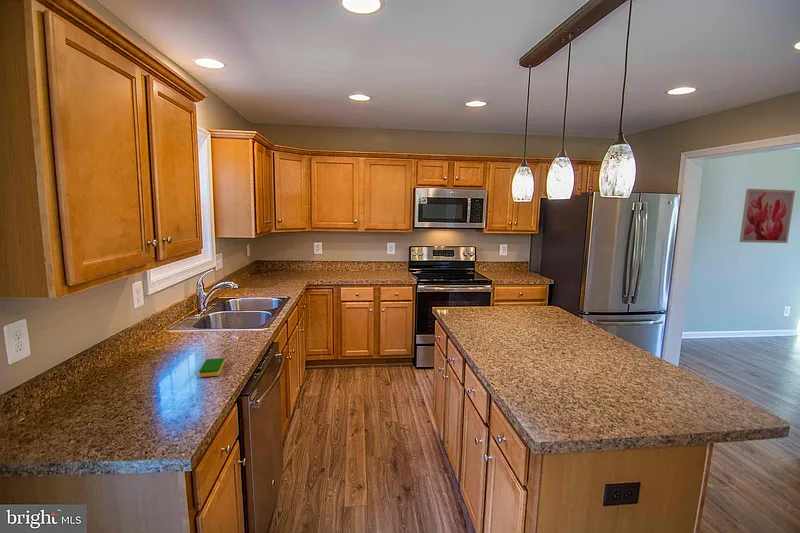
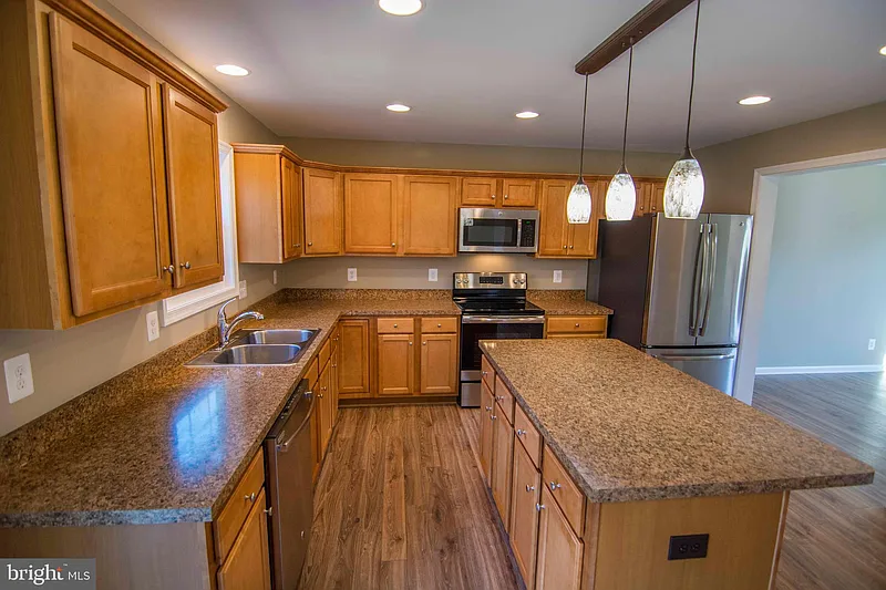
- wall art (767, 216)
- dish sponge (212, 367)
